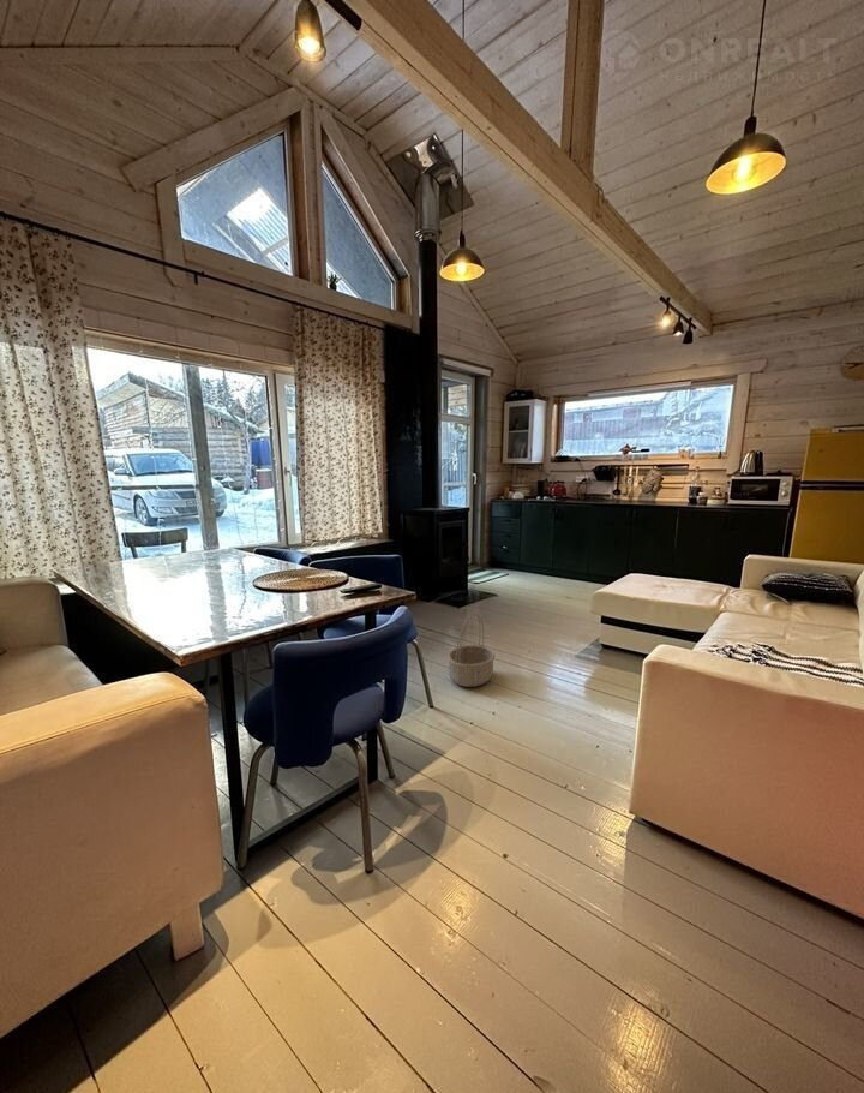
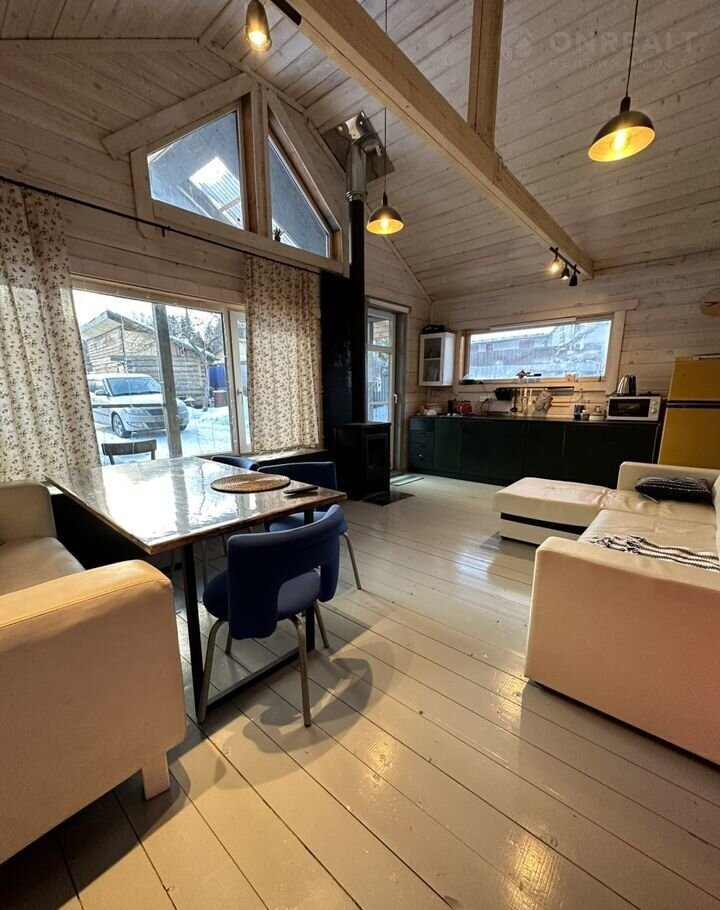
- basket (470, 646)
